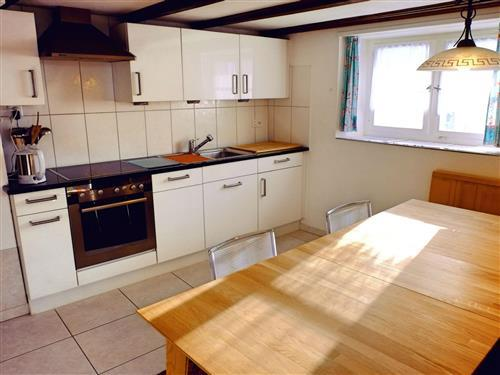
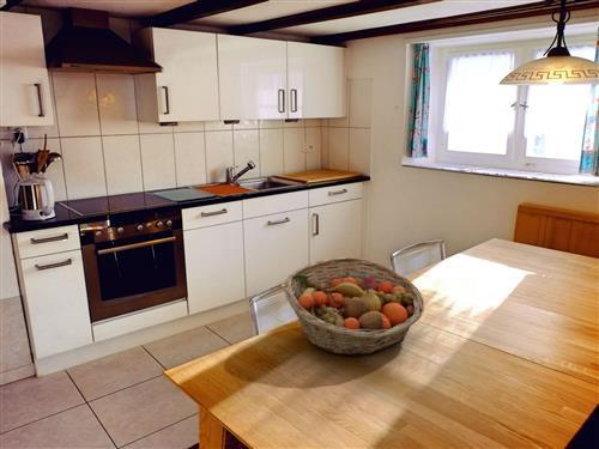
+ fruit basket (353, 303)
